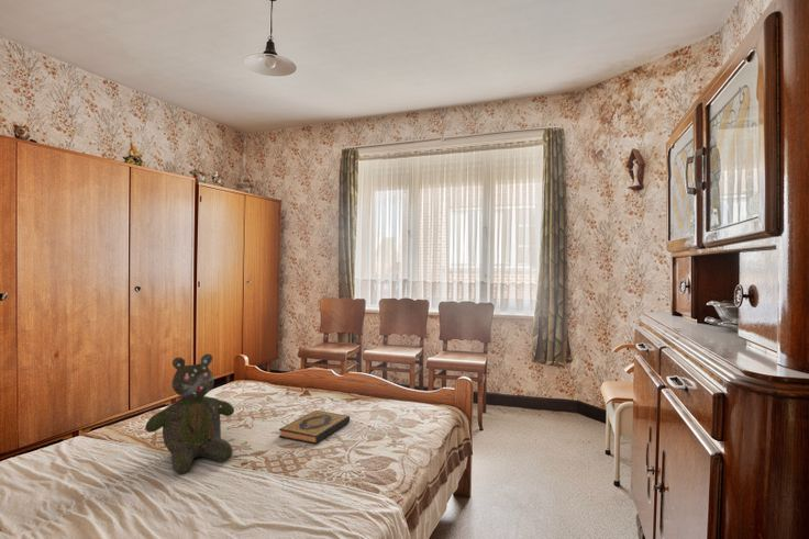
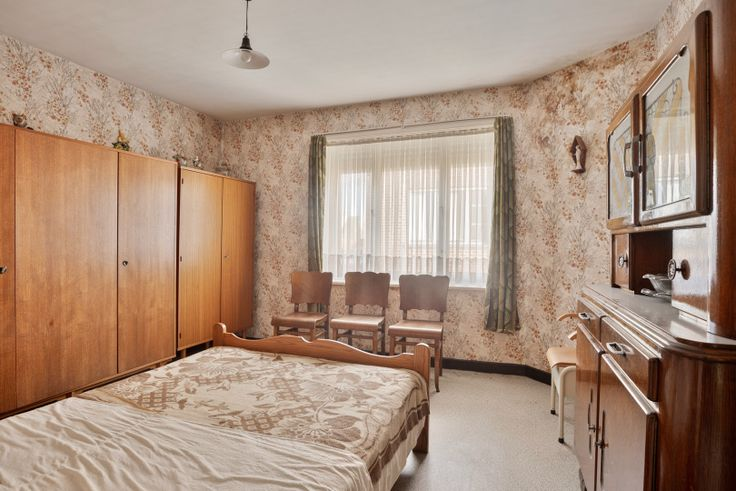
- teddy bear (196, 407)
- hardback book (315, 425)
